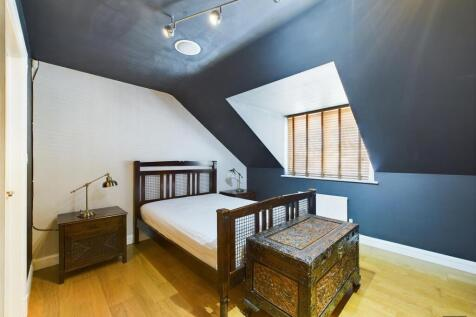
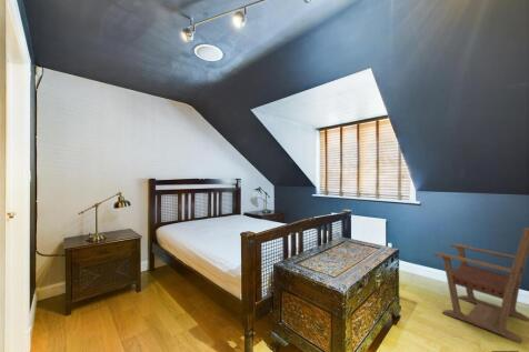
+ armchair (483, 265)
